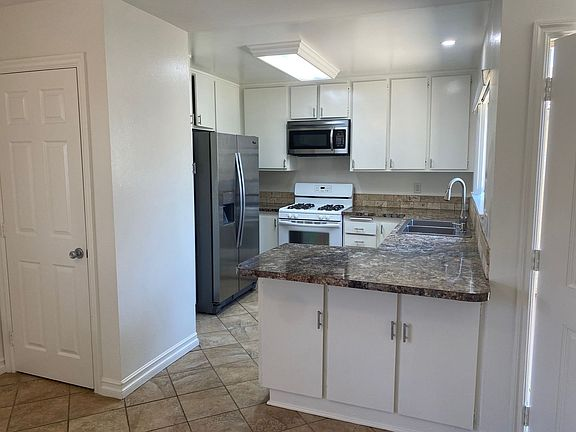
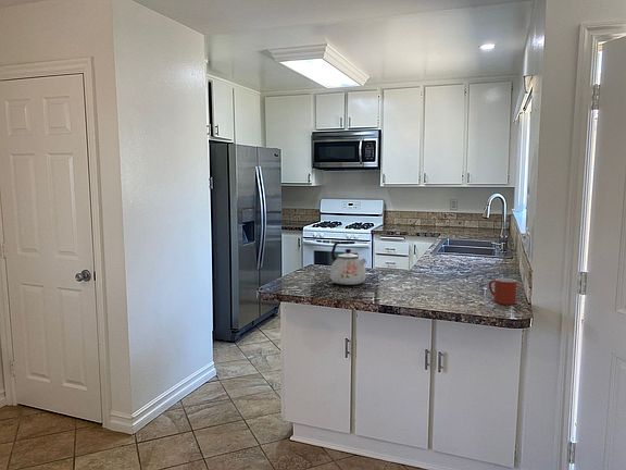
+ mug (500, 289)
+ kettle (348, 262)
